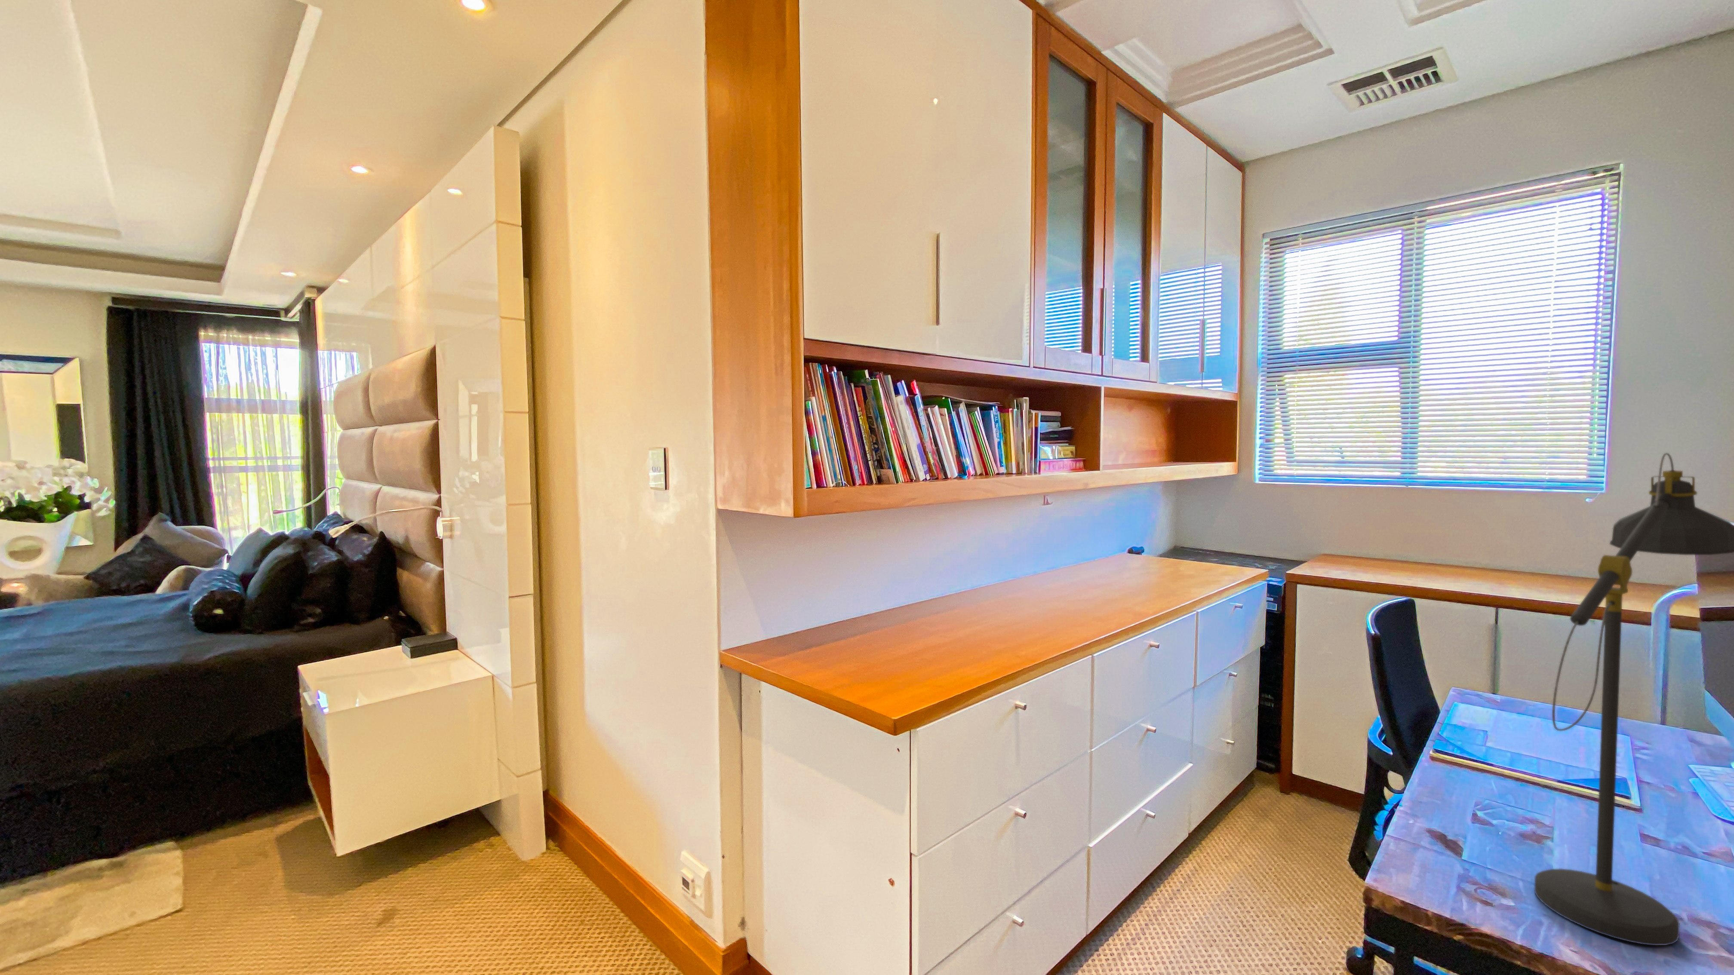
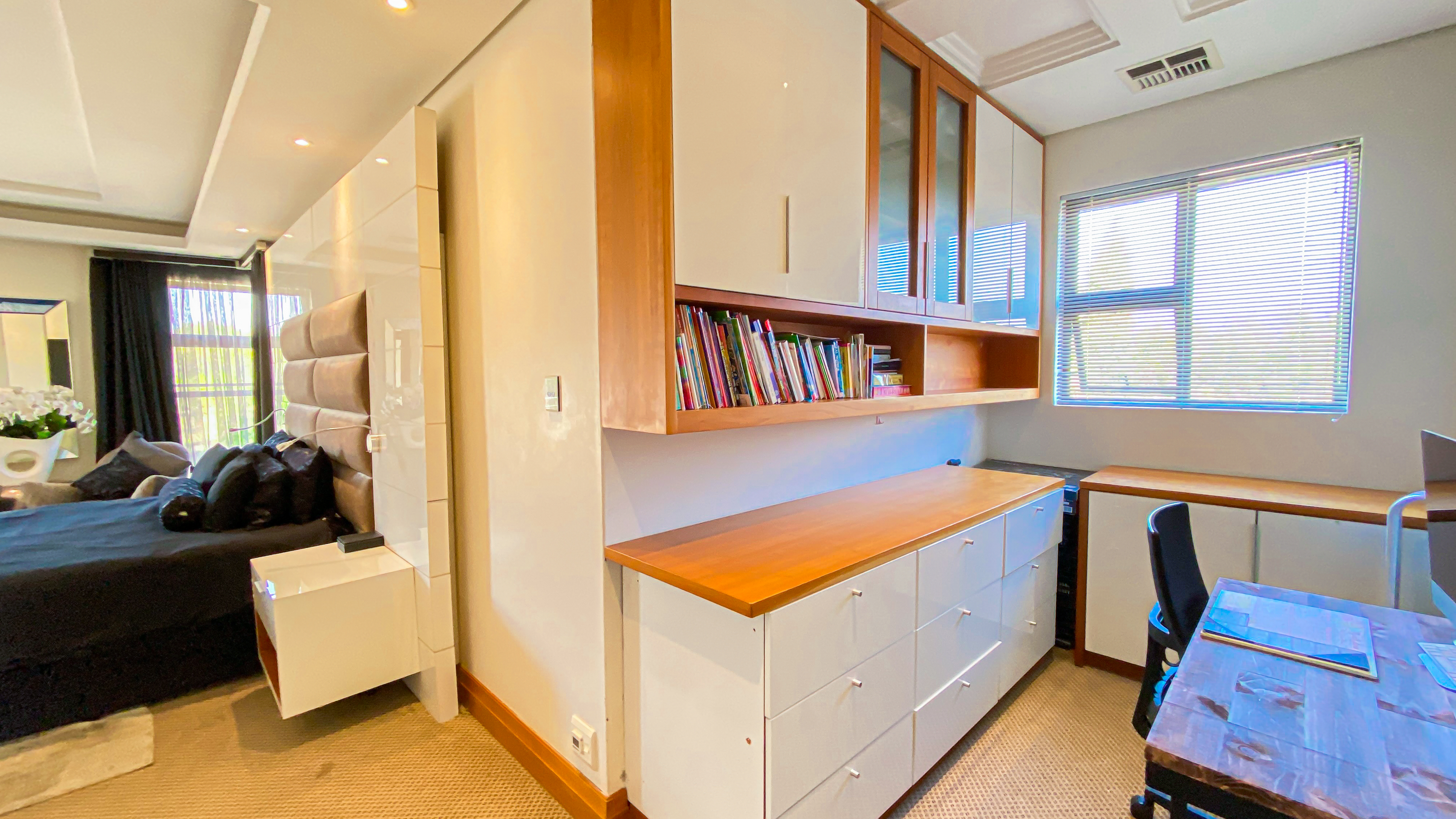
- desk lamp (1620, 677)
